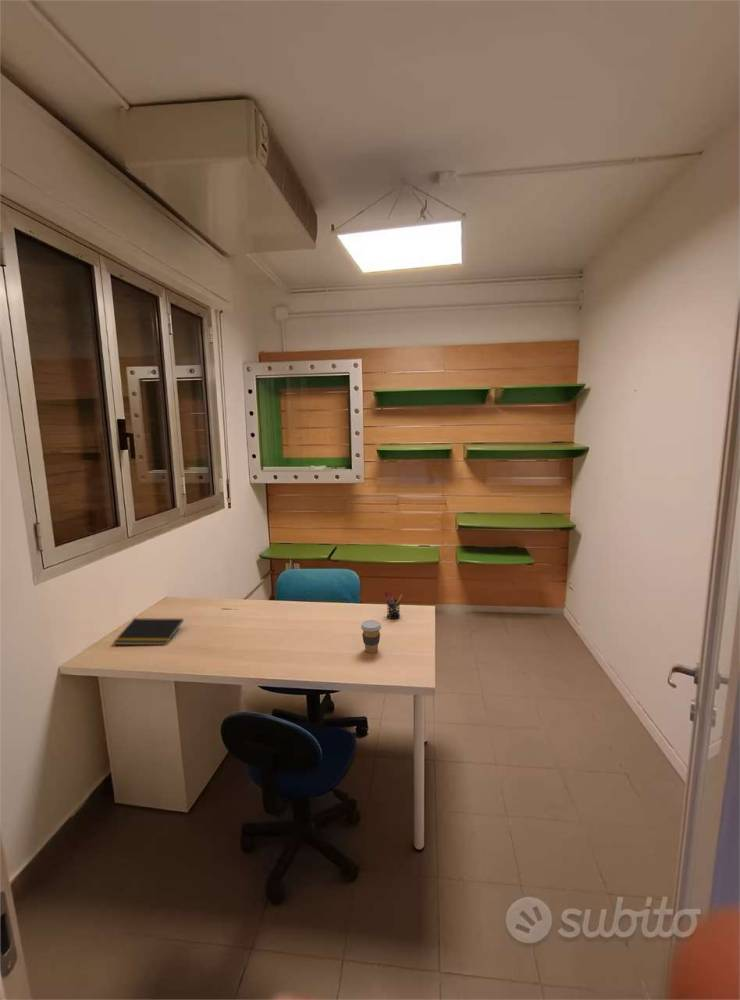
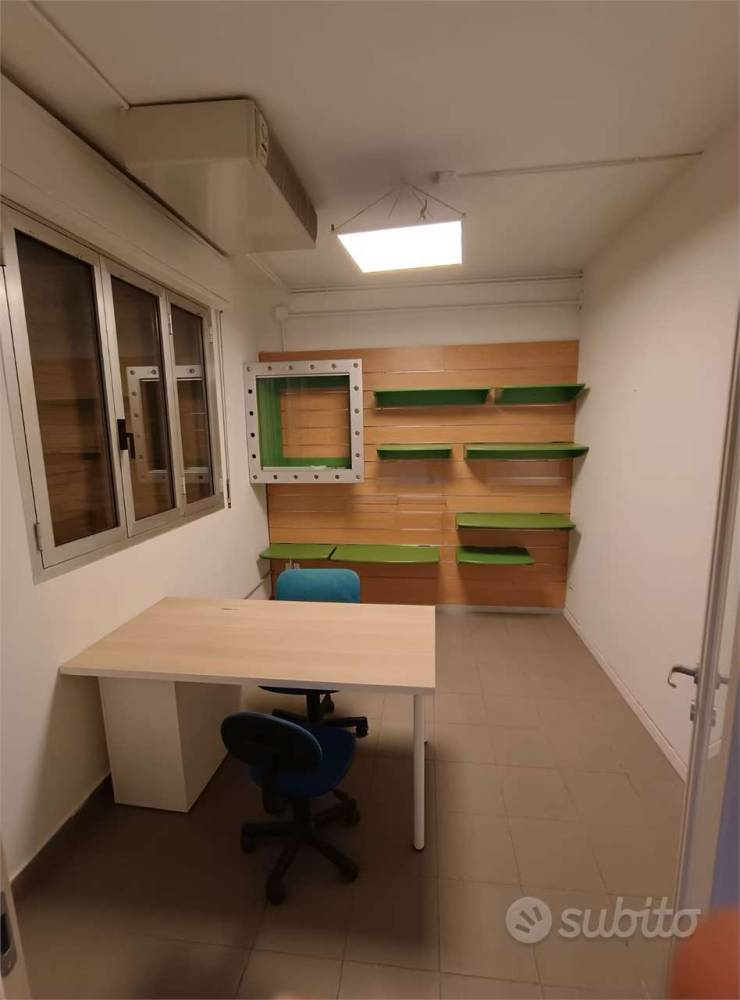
- notepad (149, 631)
- coffee cup (371, 636)
- pen holder (392, 604)
